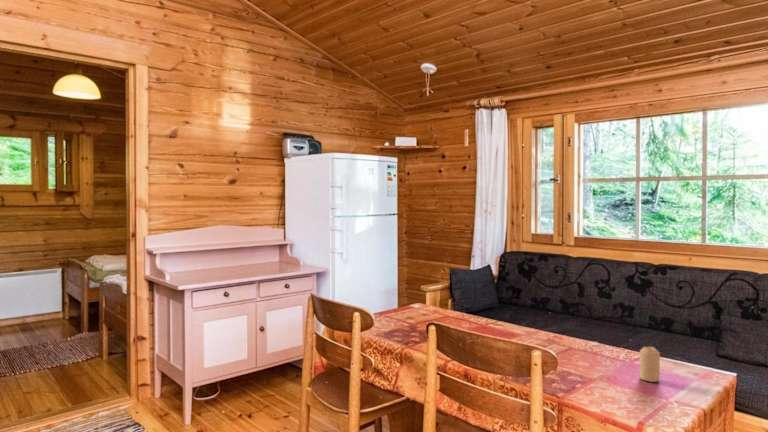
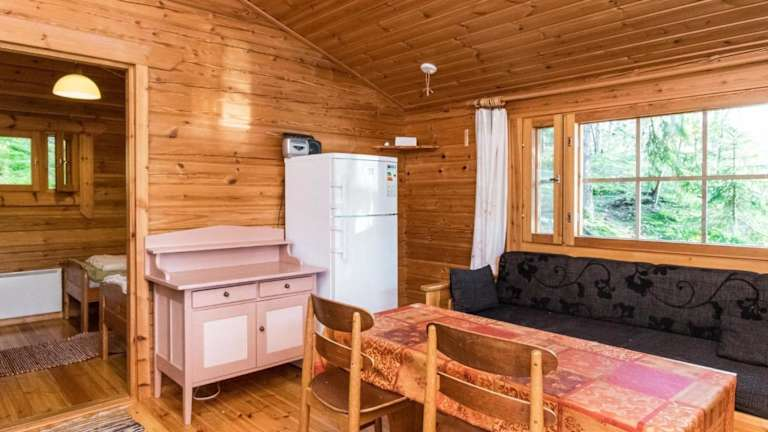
- candle (649, 363)
